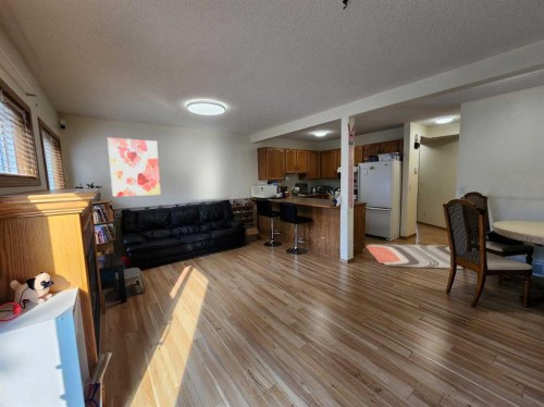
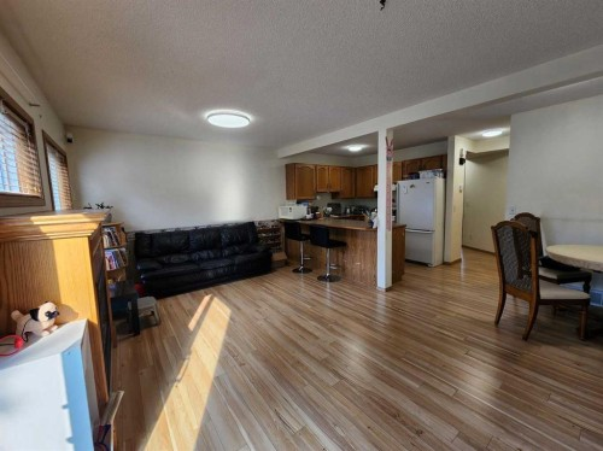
- rug (428, 255)
- wall art (135, 168)
